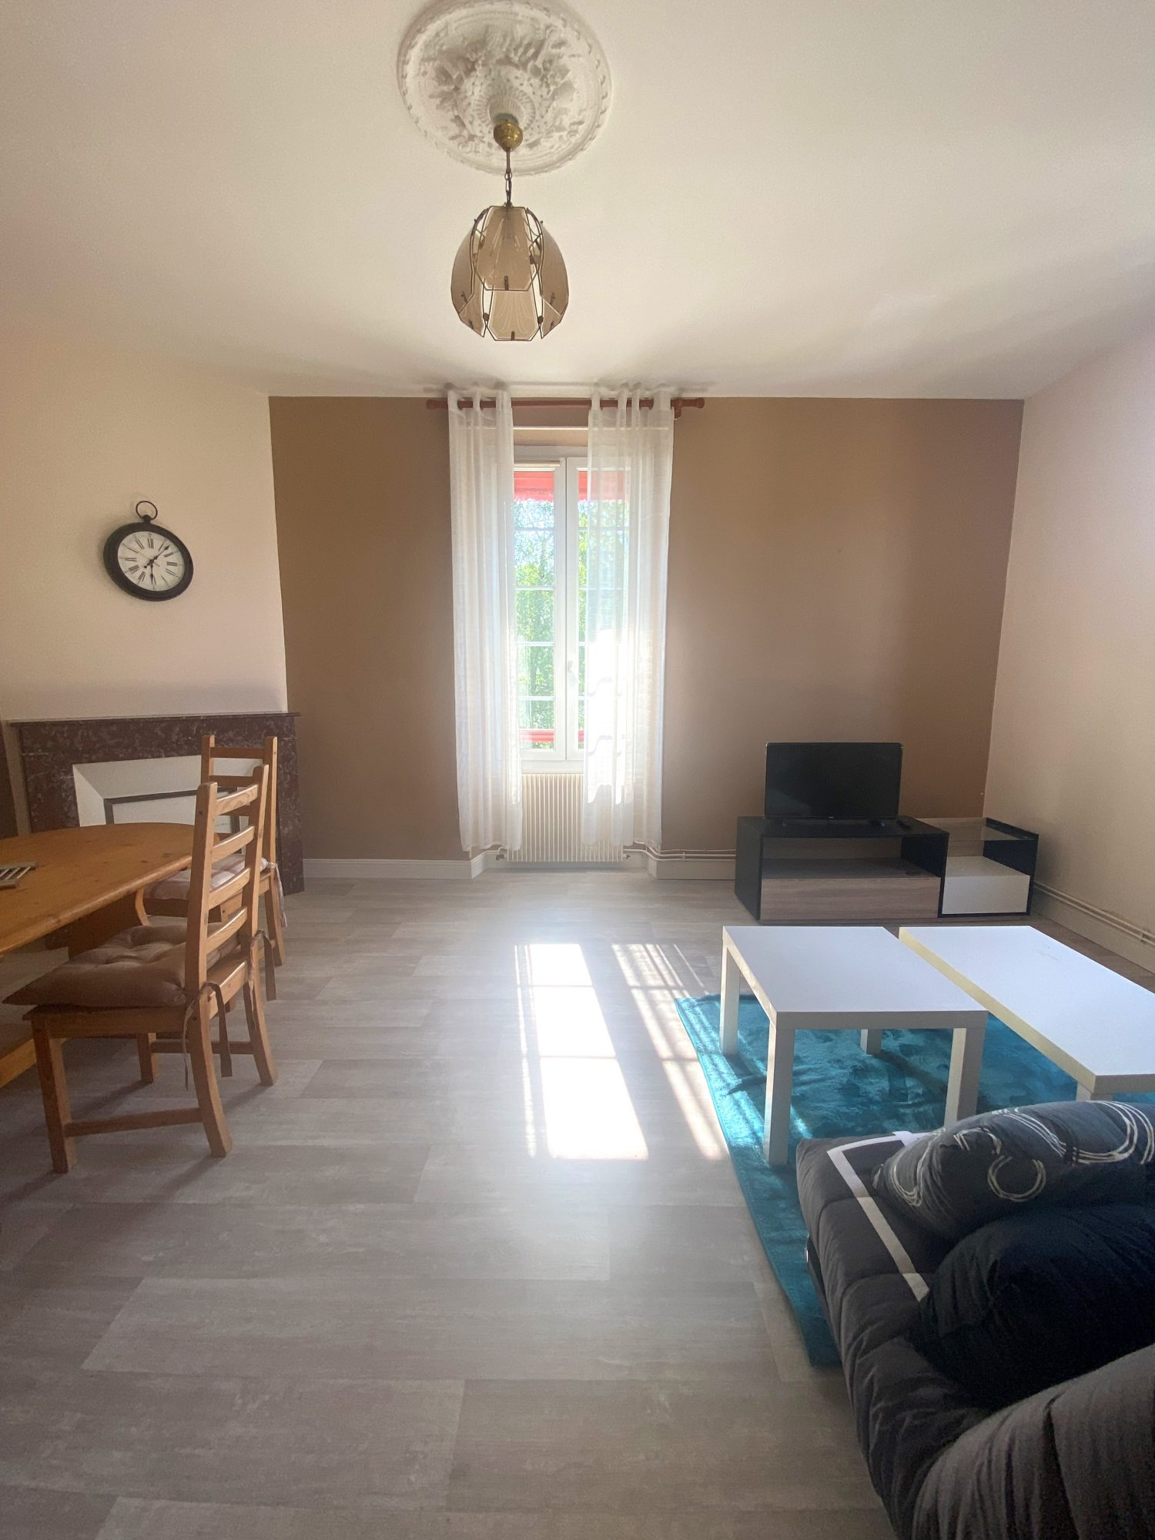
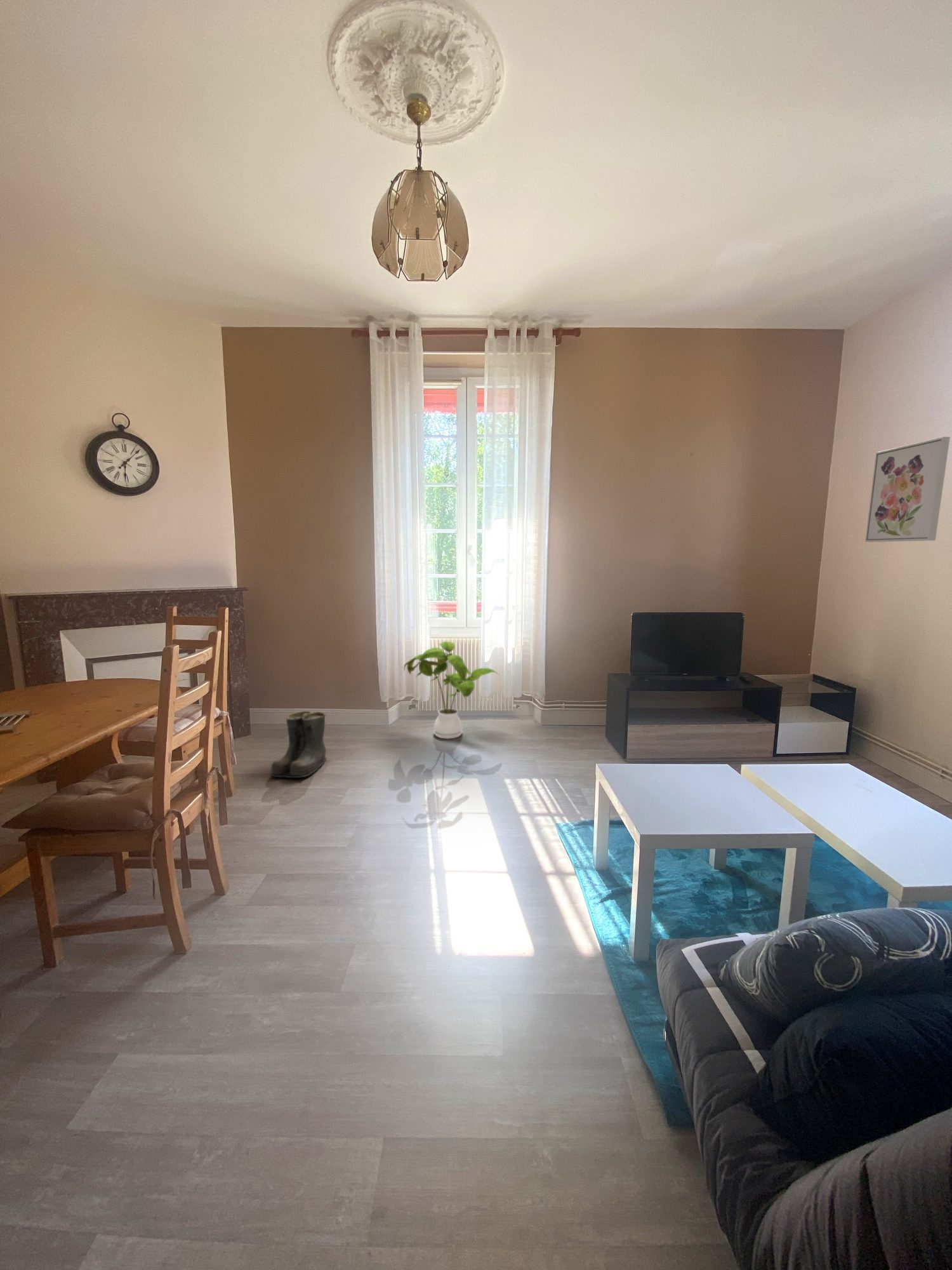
+ house plant (451, 694)
+ wall art (904, 493)
+ boots (299, 742)
